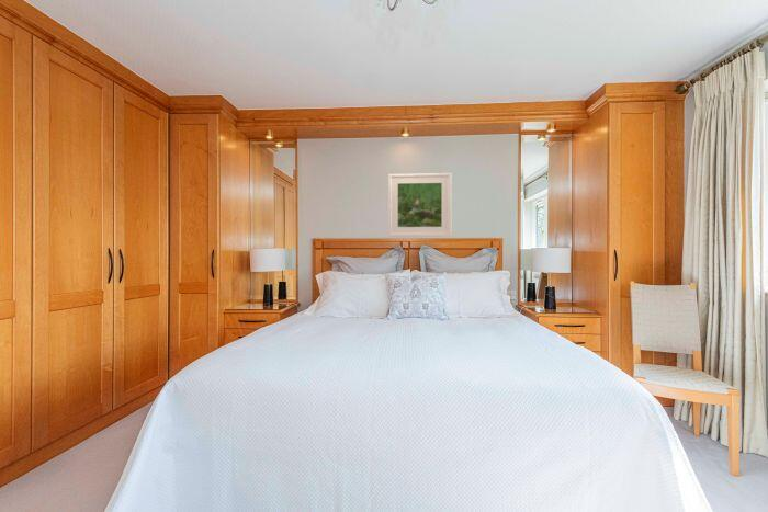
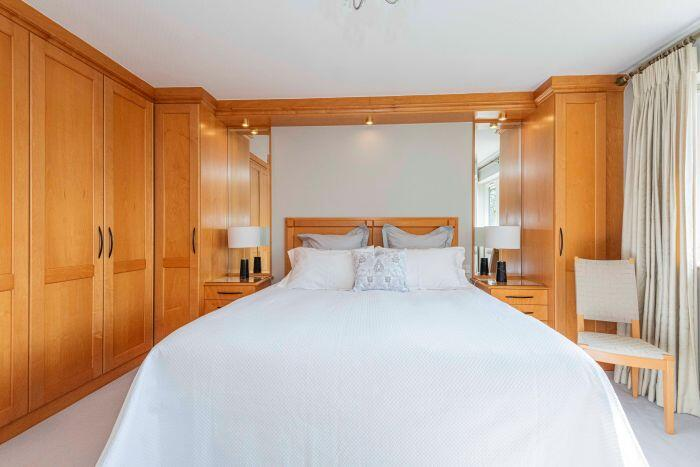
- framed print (419, 205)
